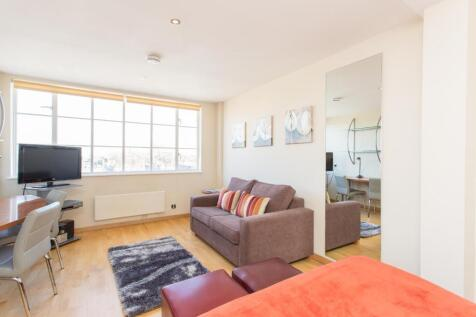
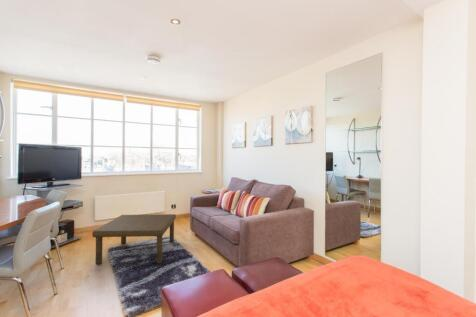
+ coffee table (138, 236)
